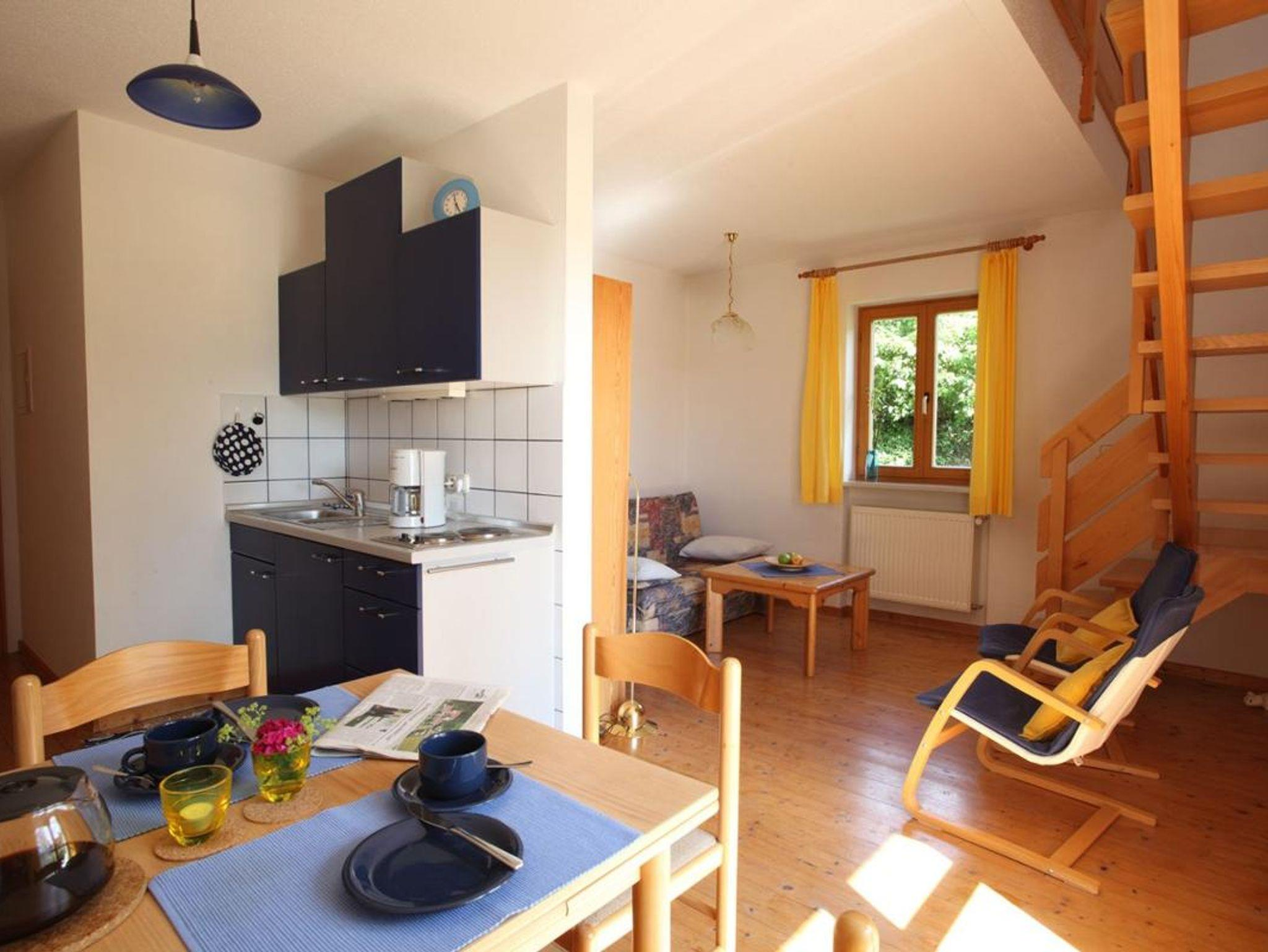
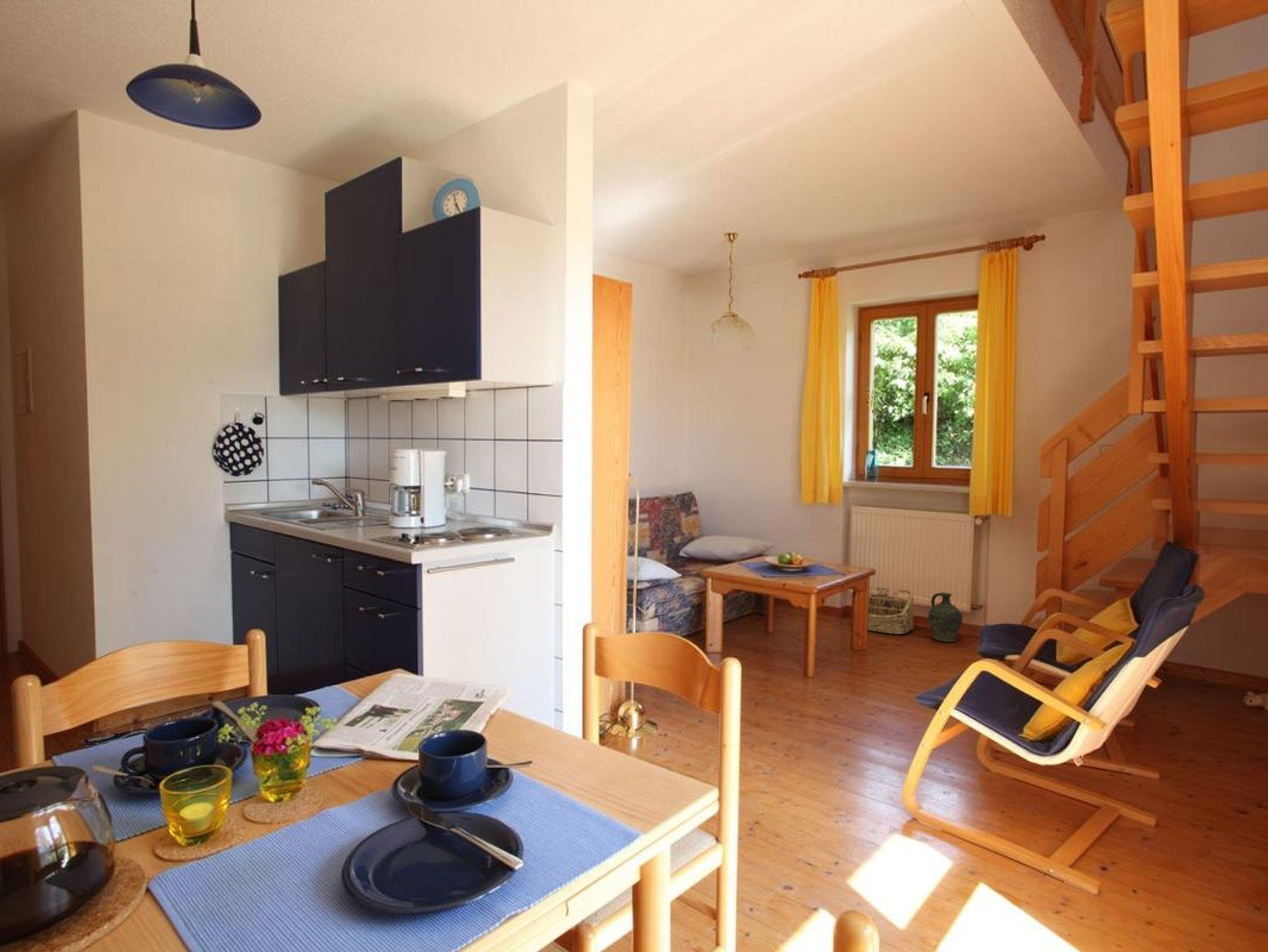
+ basket (882, 609)
+ ceramic jug (945, 617)
